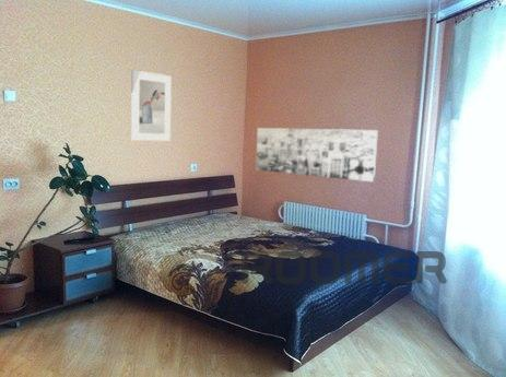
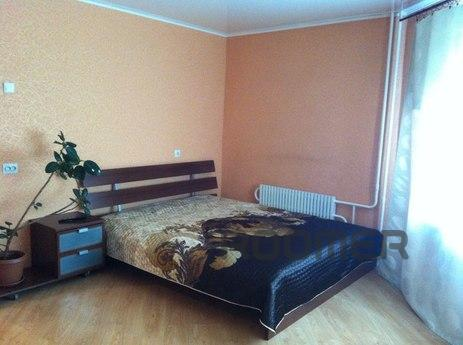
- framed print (152, 107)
- wall art (310, 152)
